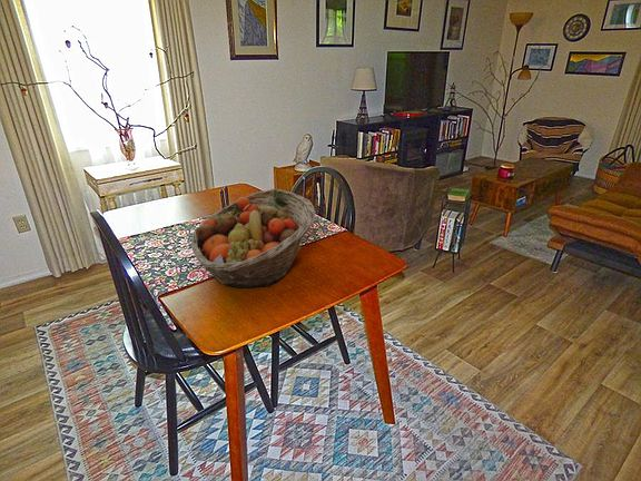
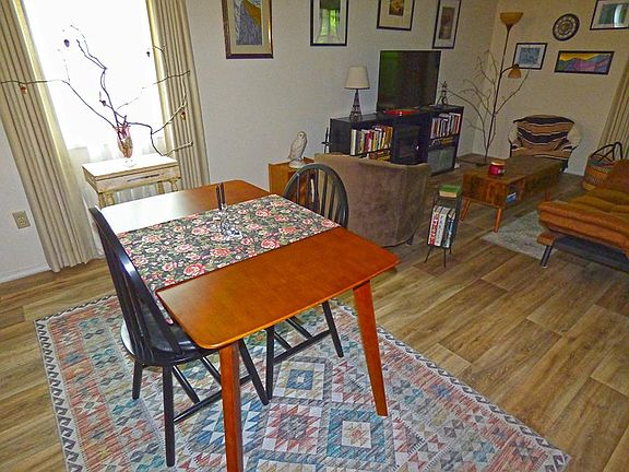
- fruit basket (253, 234)
